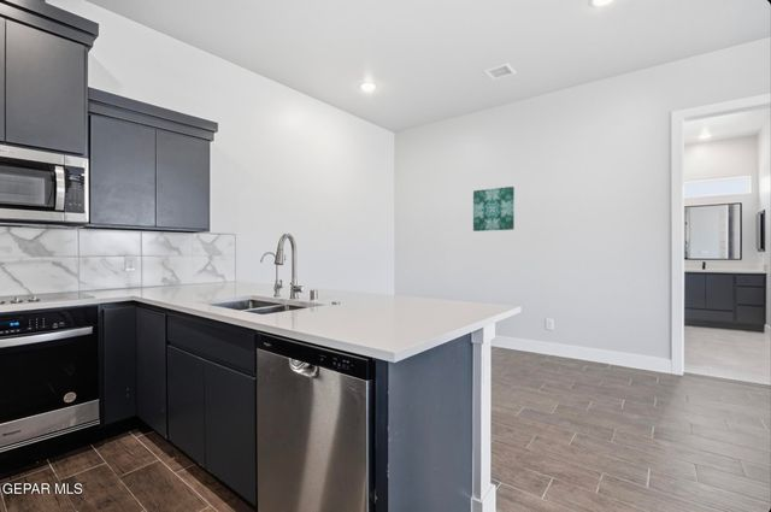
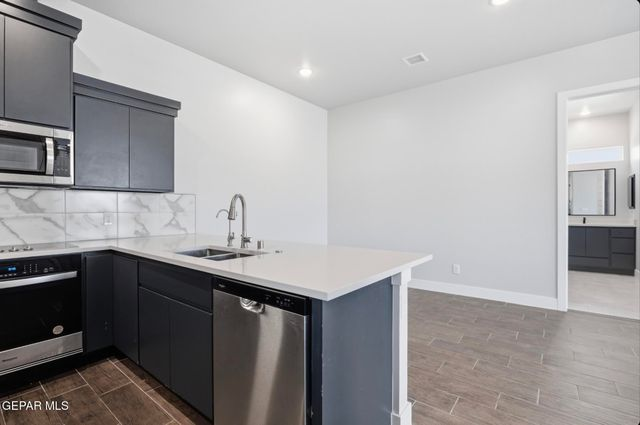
- wall art (493, 210)
